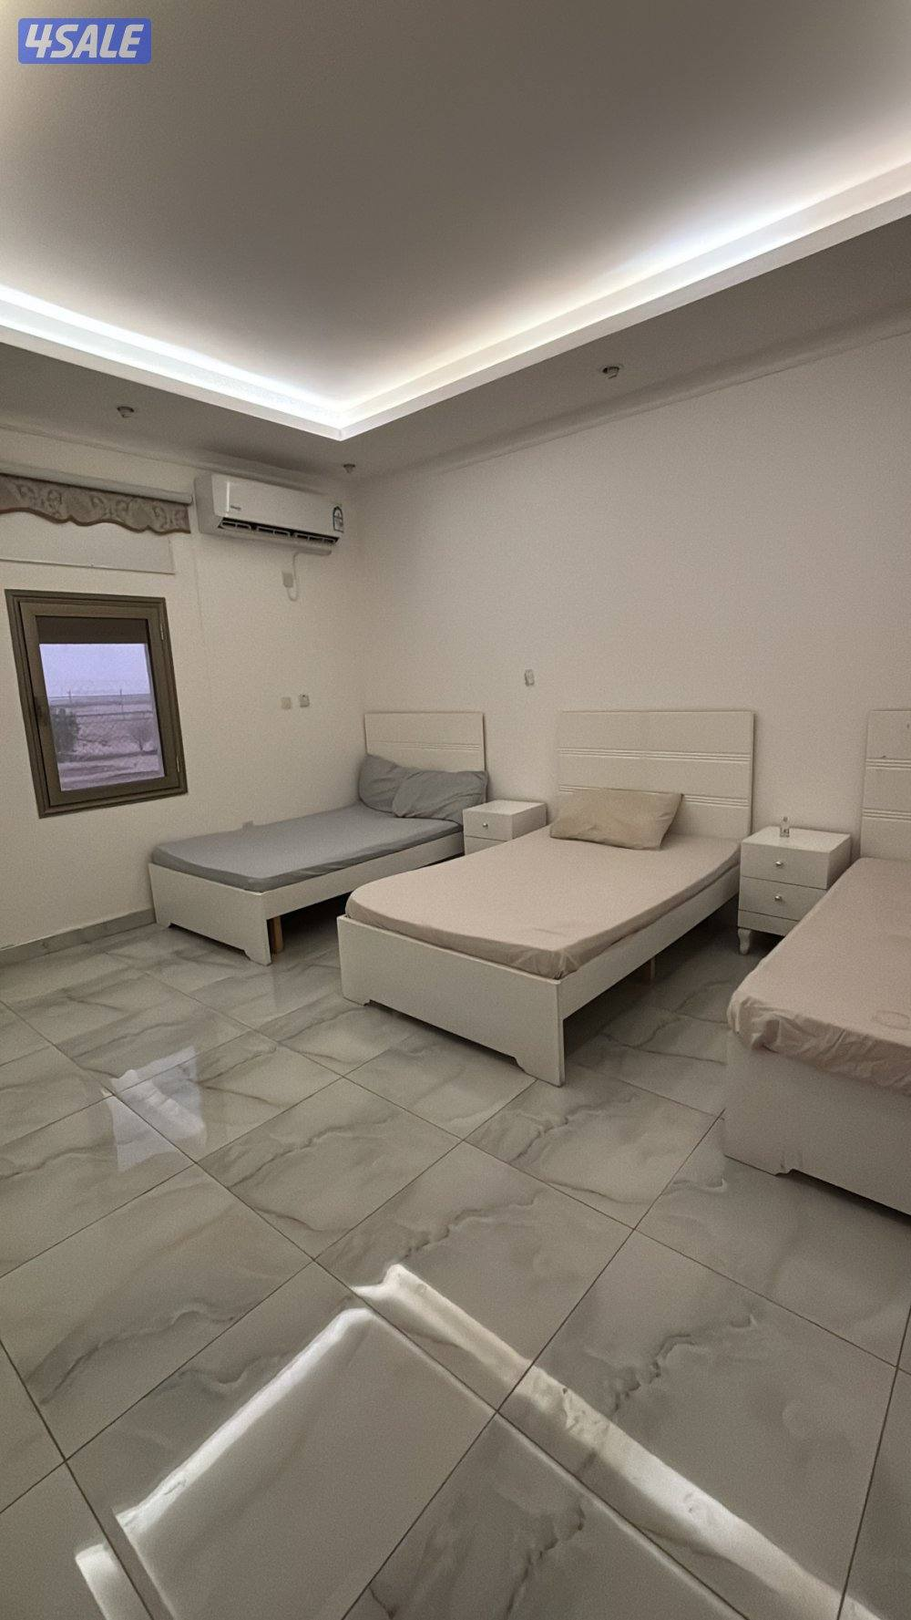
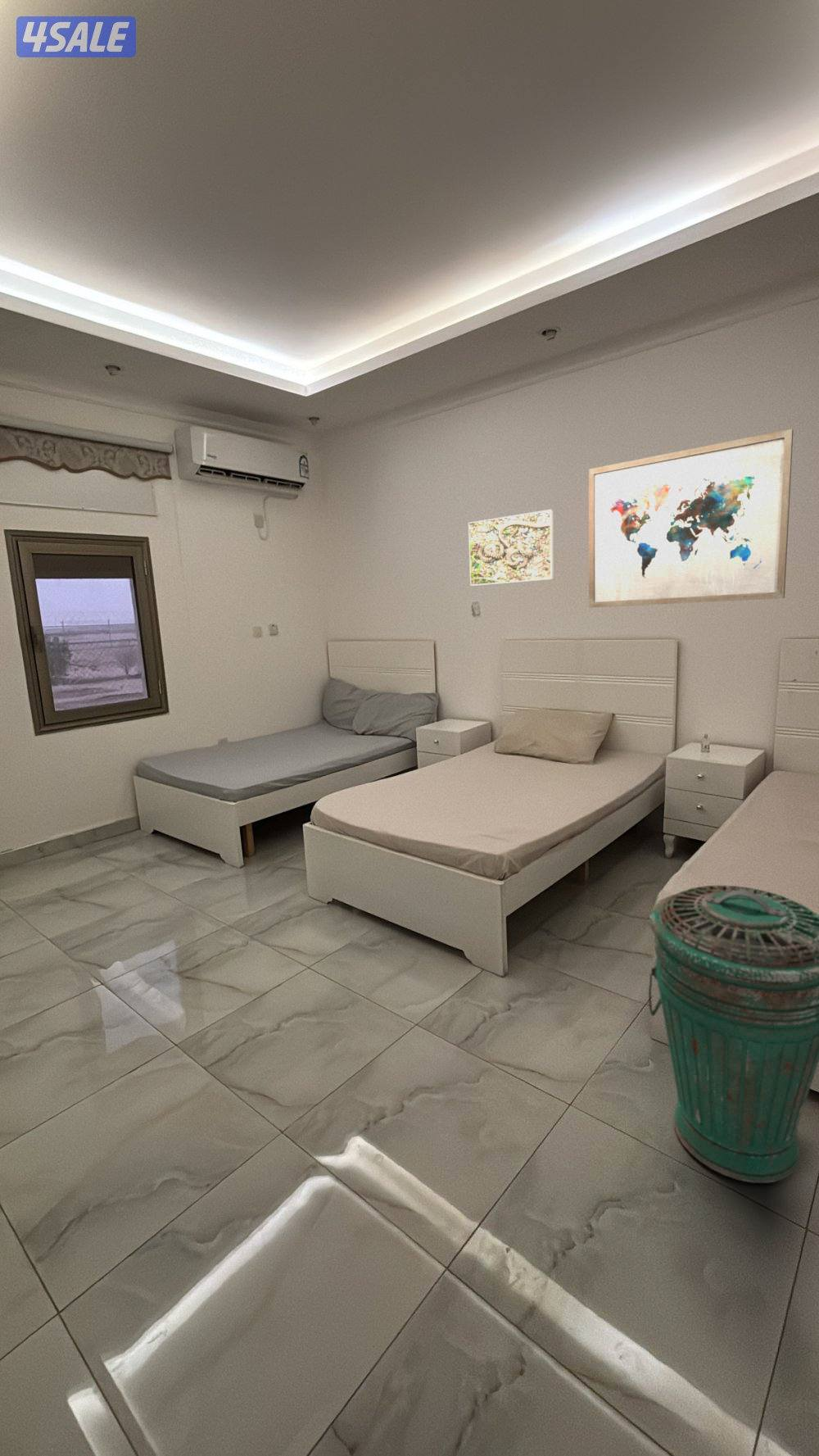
+ trash can (739, 1018)
+ wall art (679, 528)
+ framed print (509, 550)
